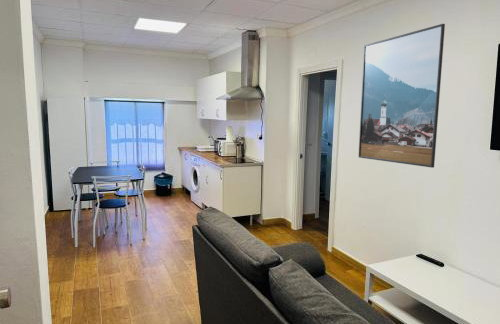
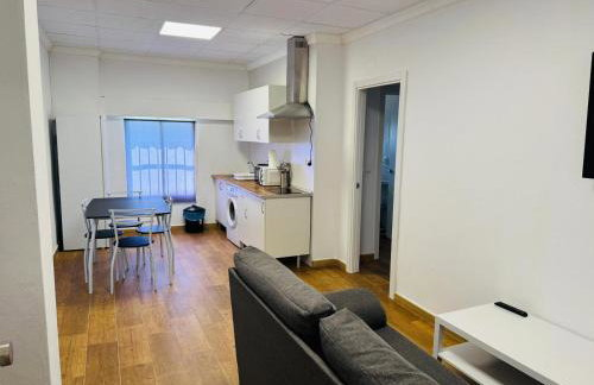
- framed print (395, 100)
